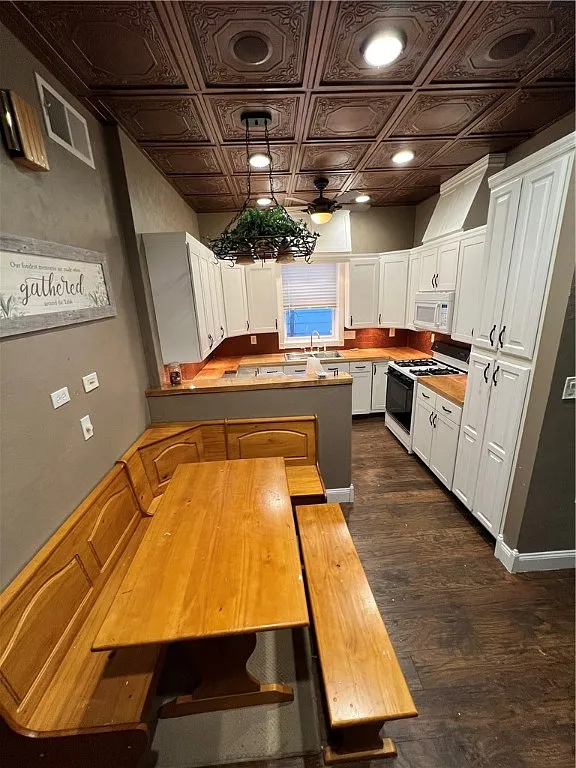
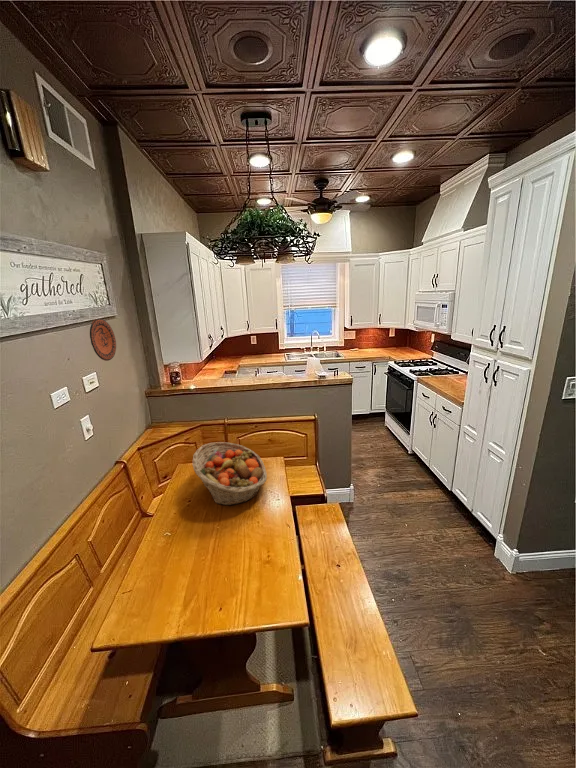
+ decorative plate (103, 339)
+ fruit basket (230, 469)
